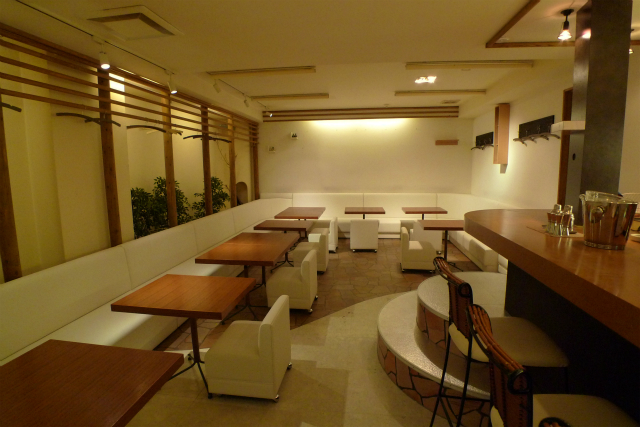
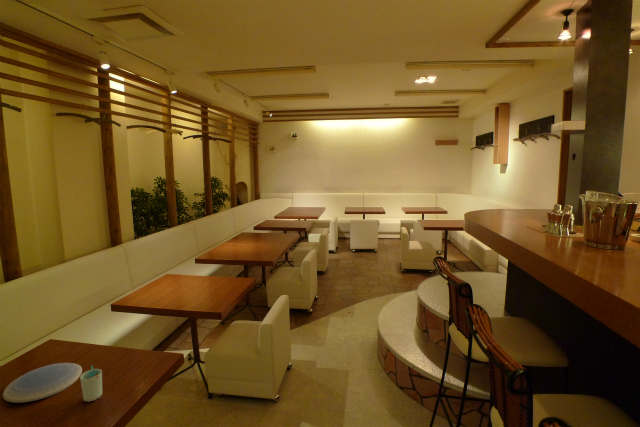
+ plate (45, 378)
+ cup (92, 382)
